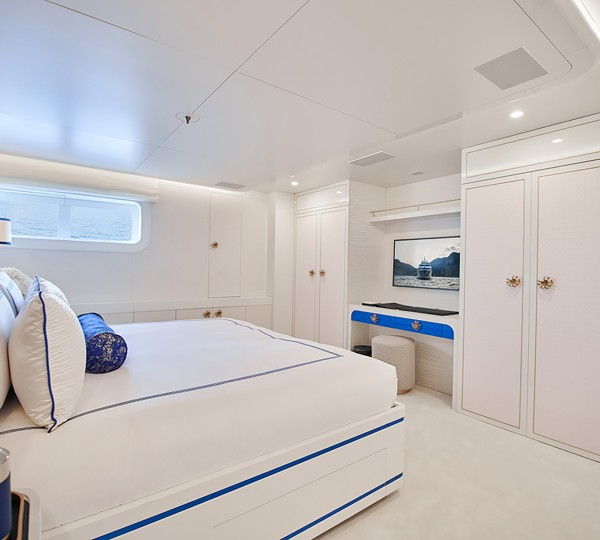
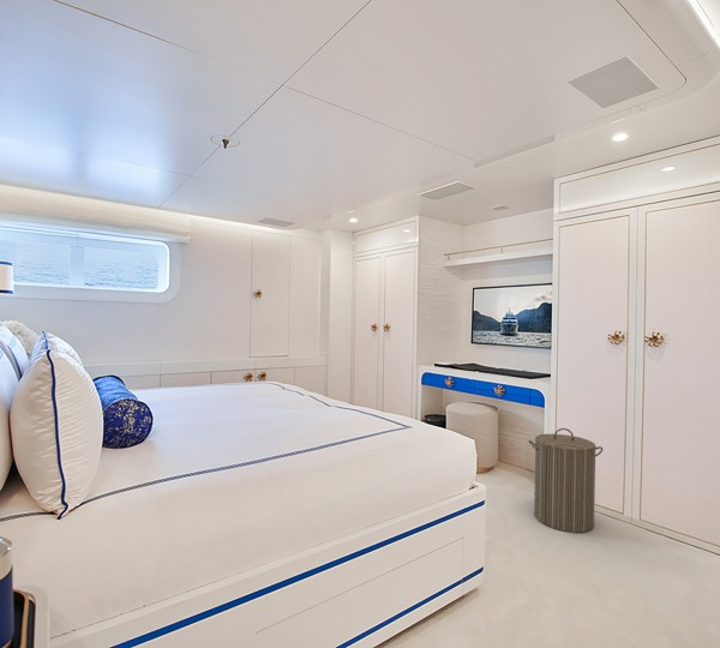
+ laundry hamper (564, 474)
